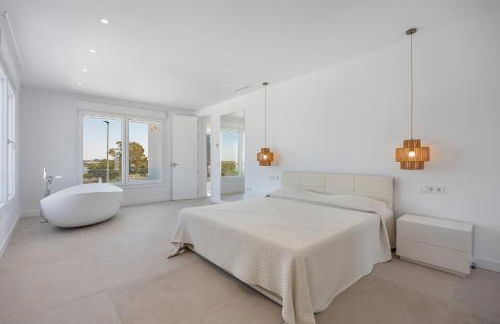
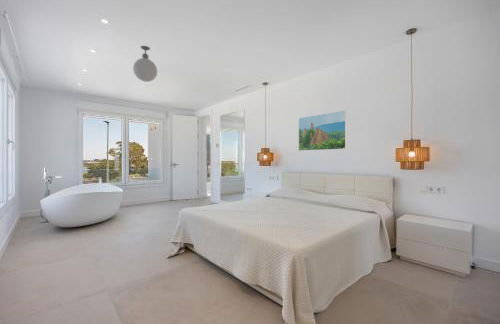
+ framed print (320, 132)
+ ceiling light (145, 64)
